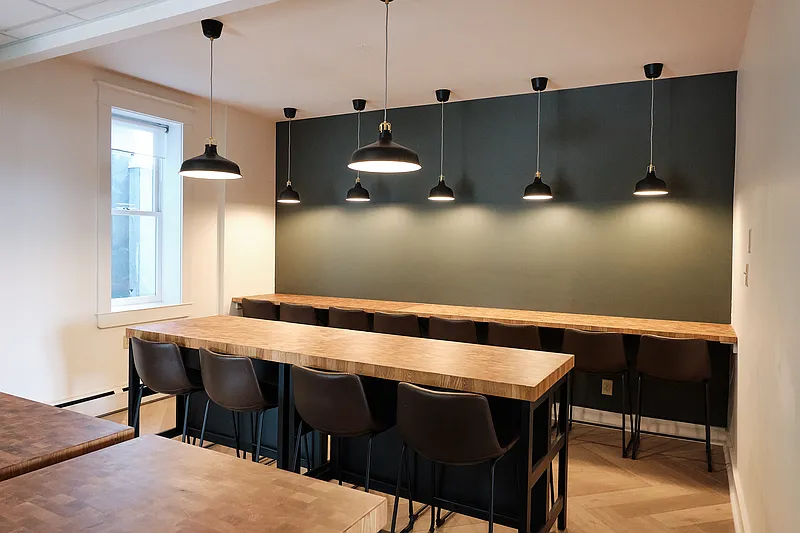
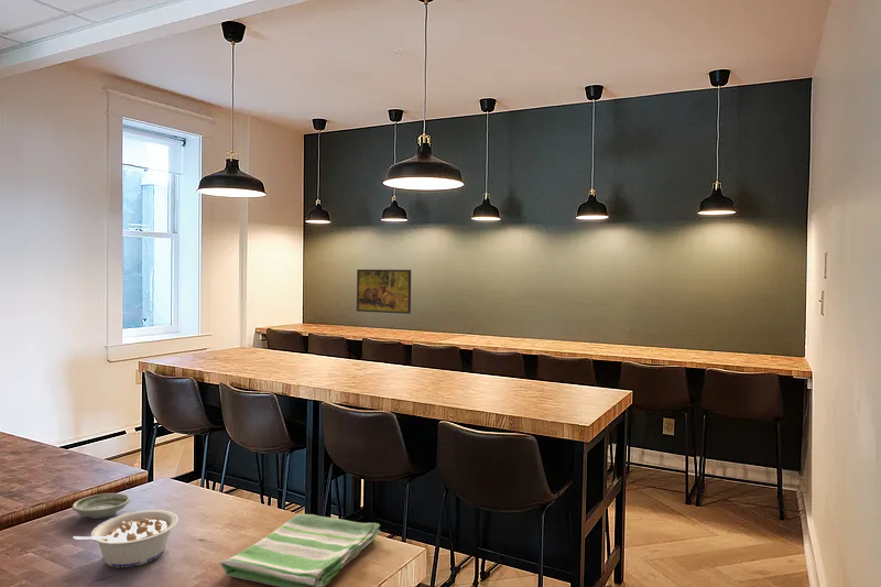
+ dish towel (305, 546)
+ saucer (101, 507)
+ legume (133, 539)
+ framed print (383, 291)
